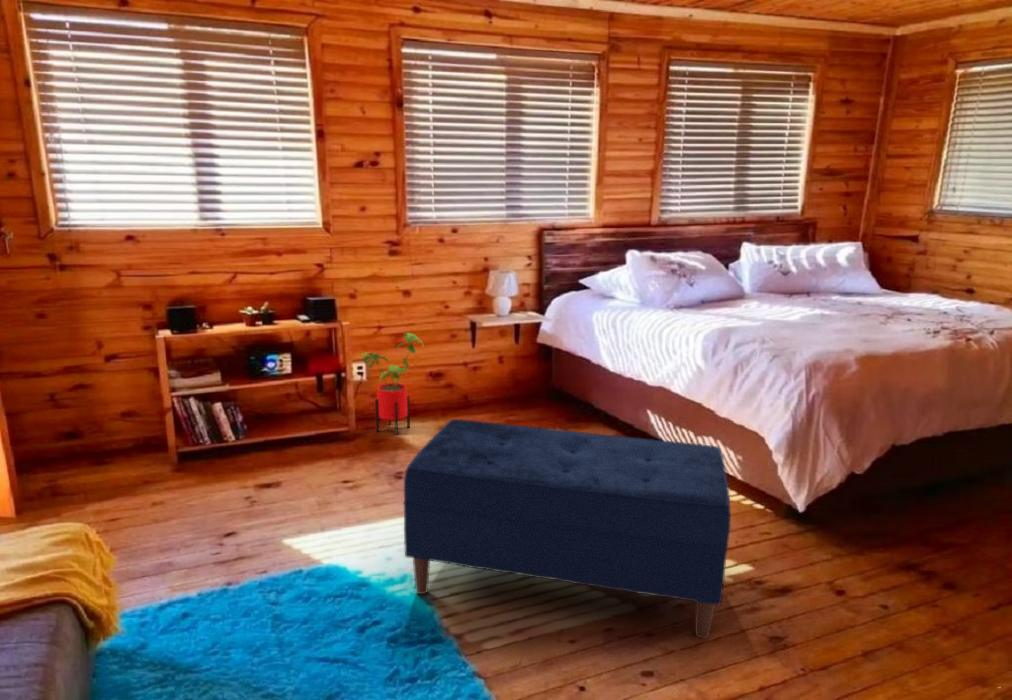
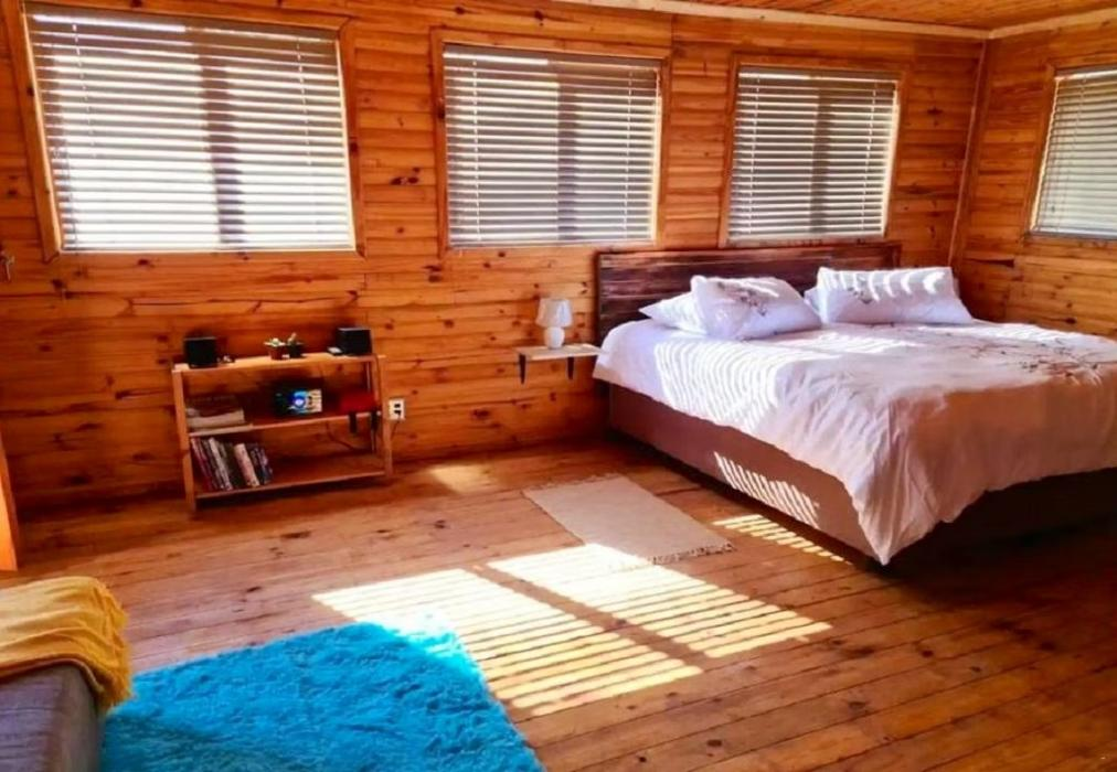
- bench (567, 519)
- house plant (396, 382)
